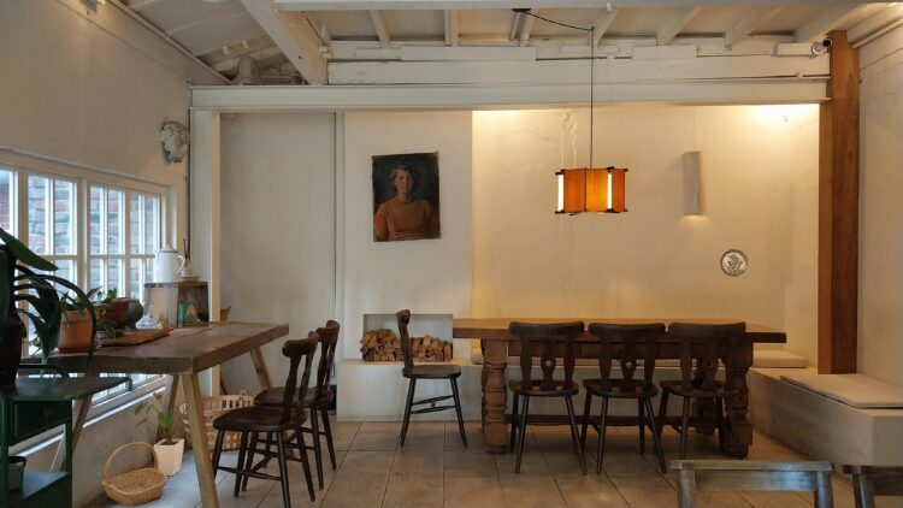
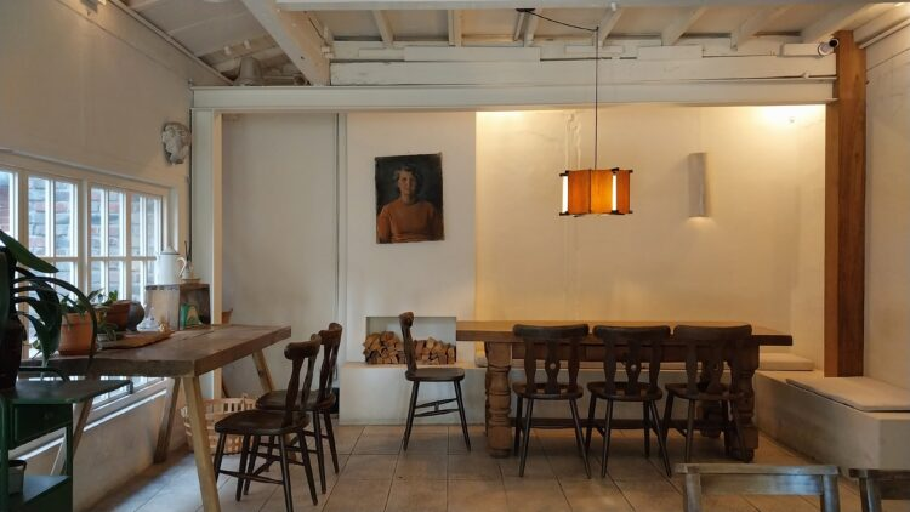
- basket (134, 471)
- house plant (170, 432)
- decorative plate (733, 262)
